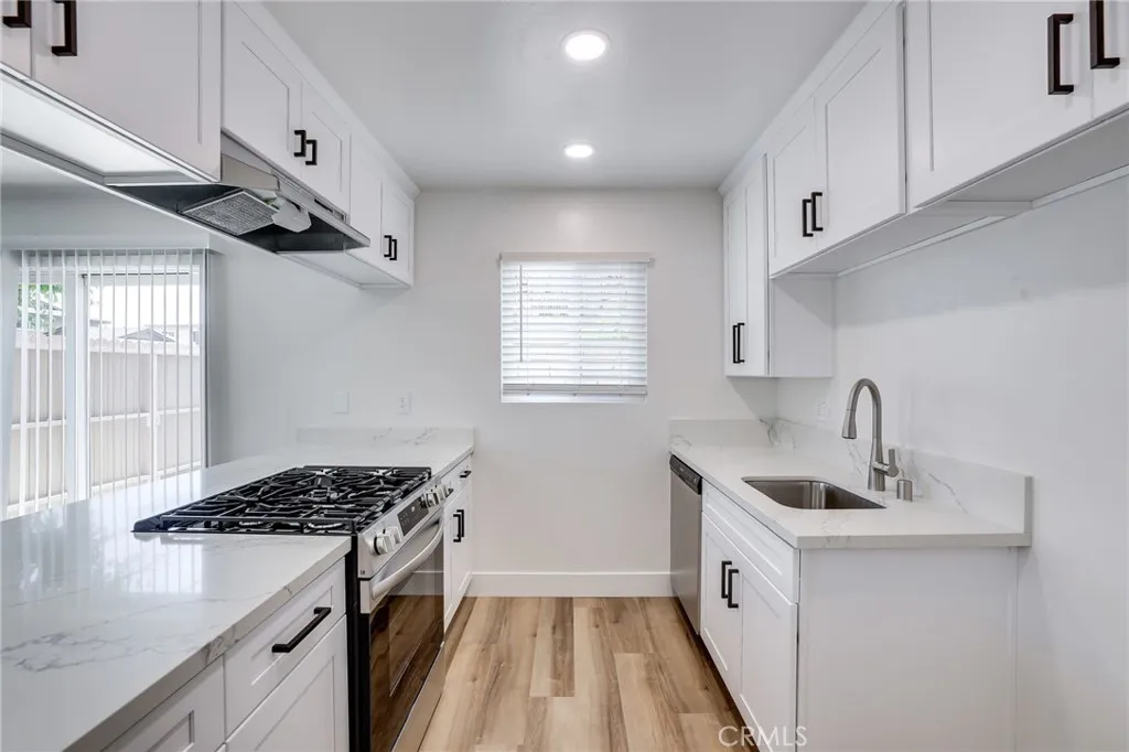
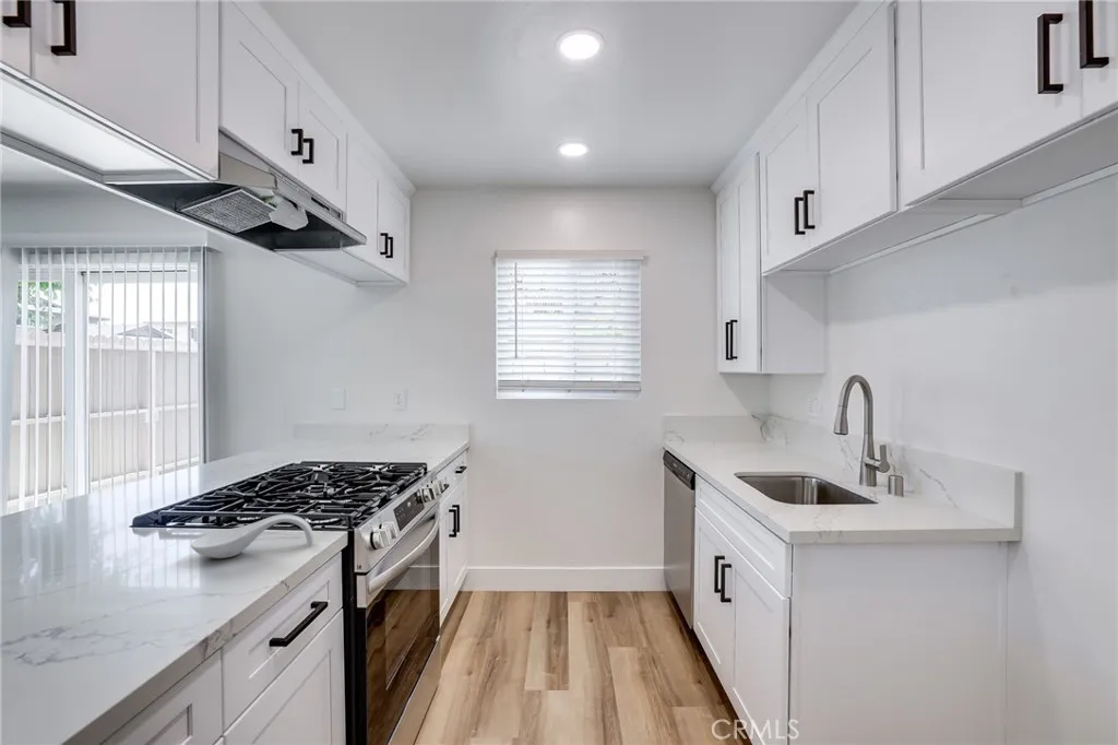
+ spoon rest (254, 534)
